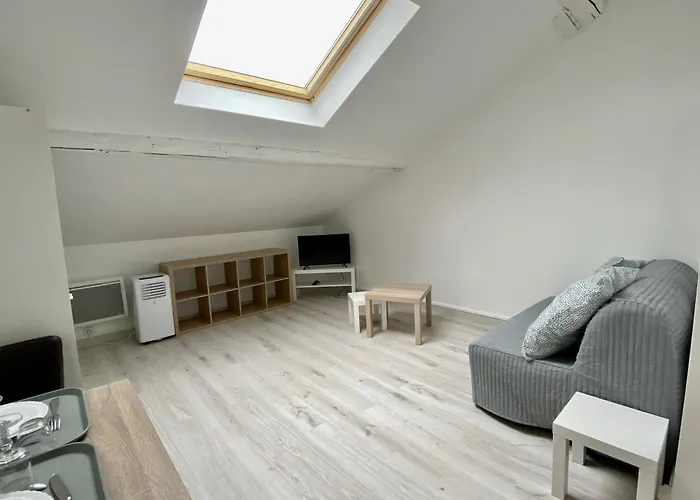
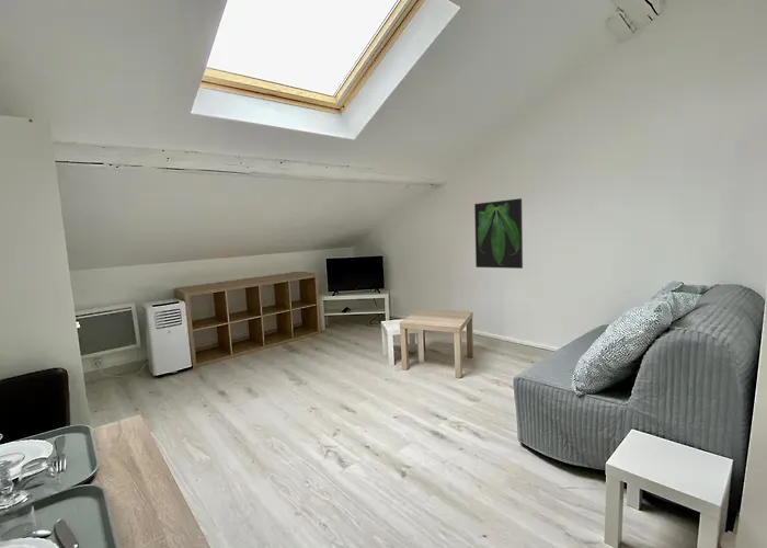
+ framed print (497, 235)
